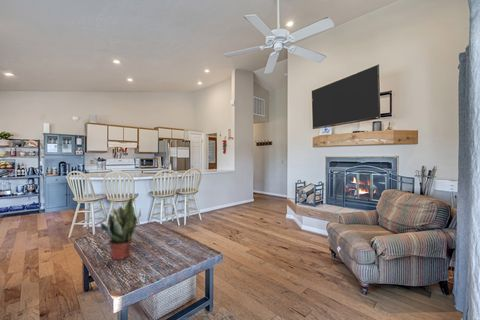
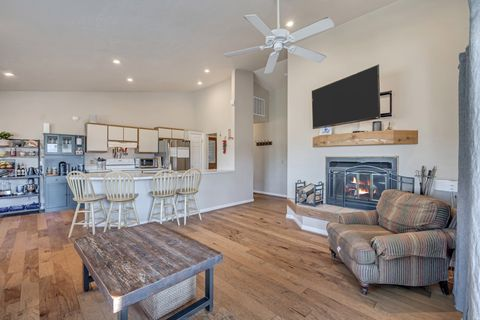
- potted plant (117, 226)
